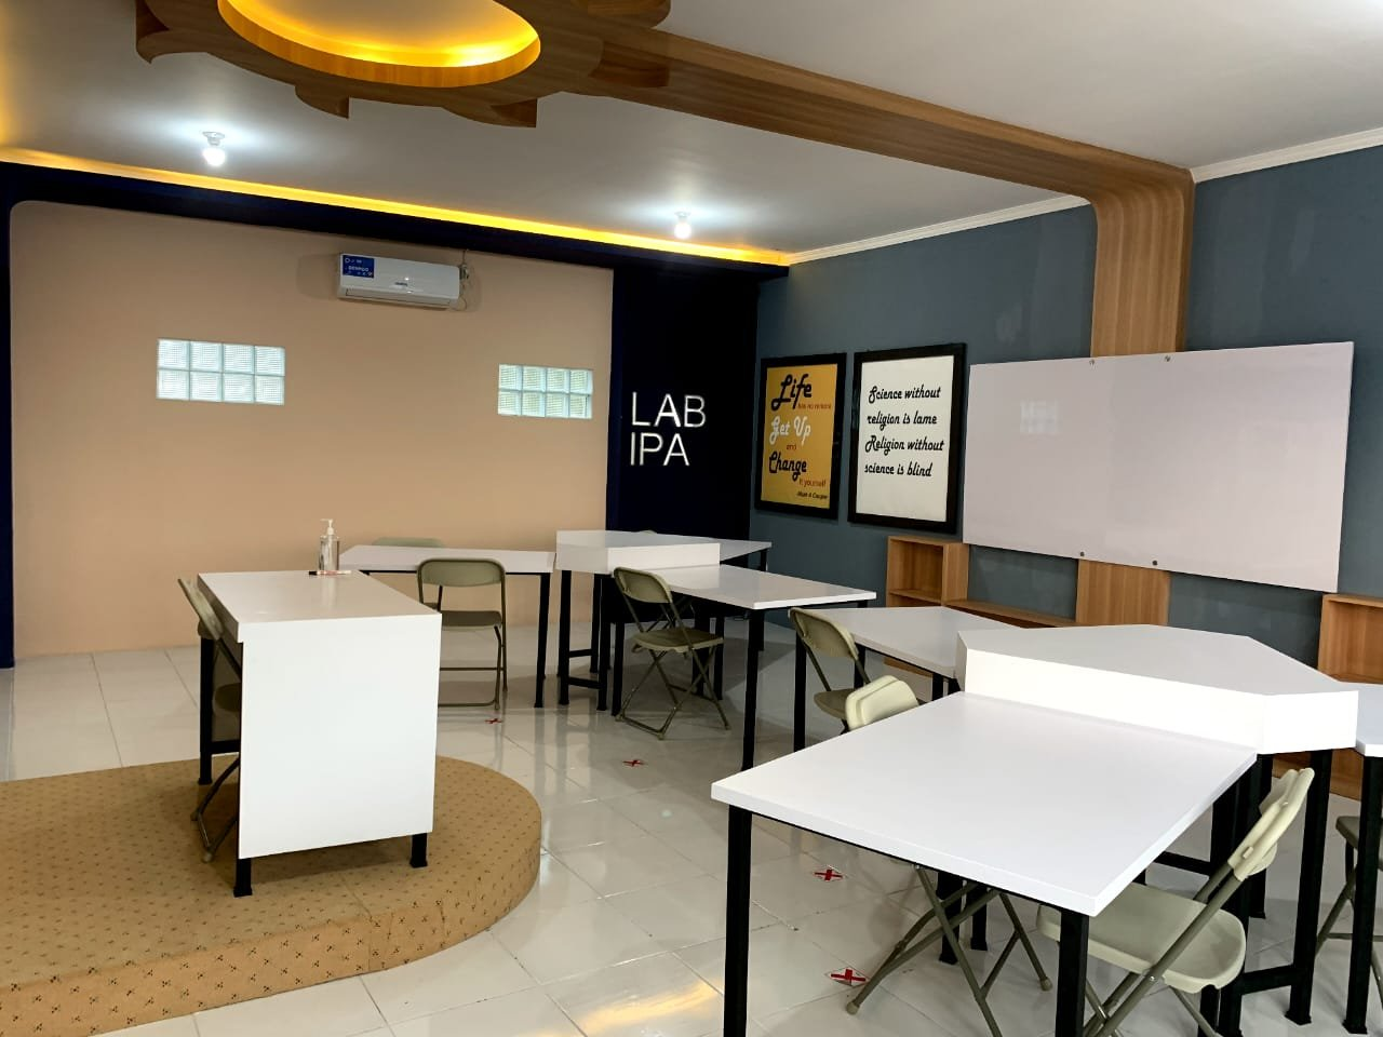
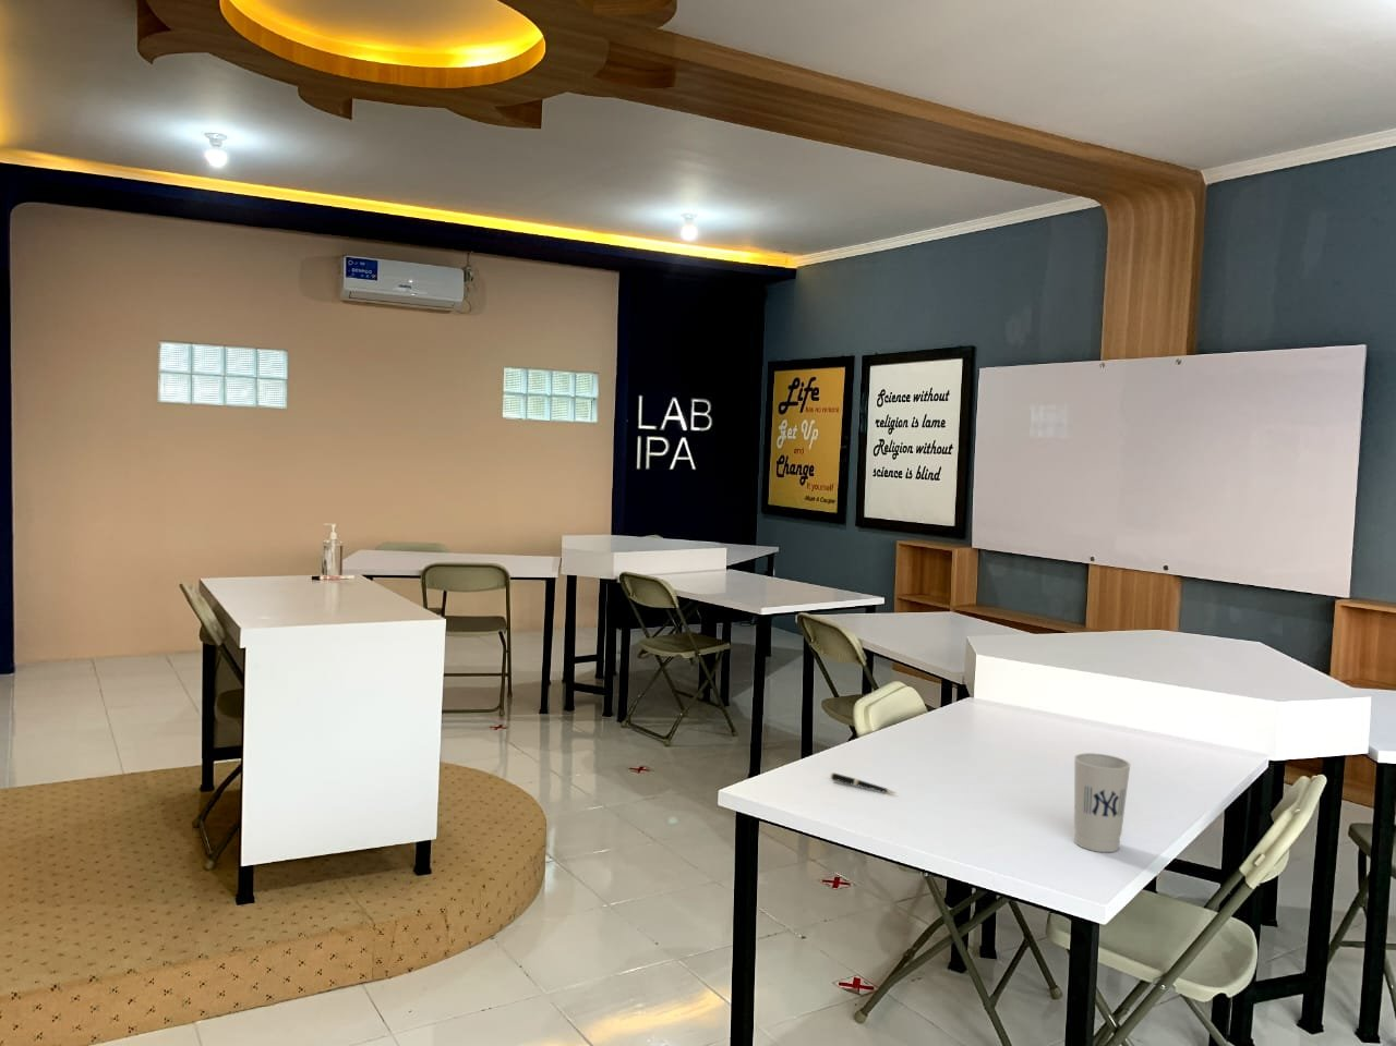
+ cup (1099, 802)
+ pen (863, 782)
